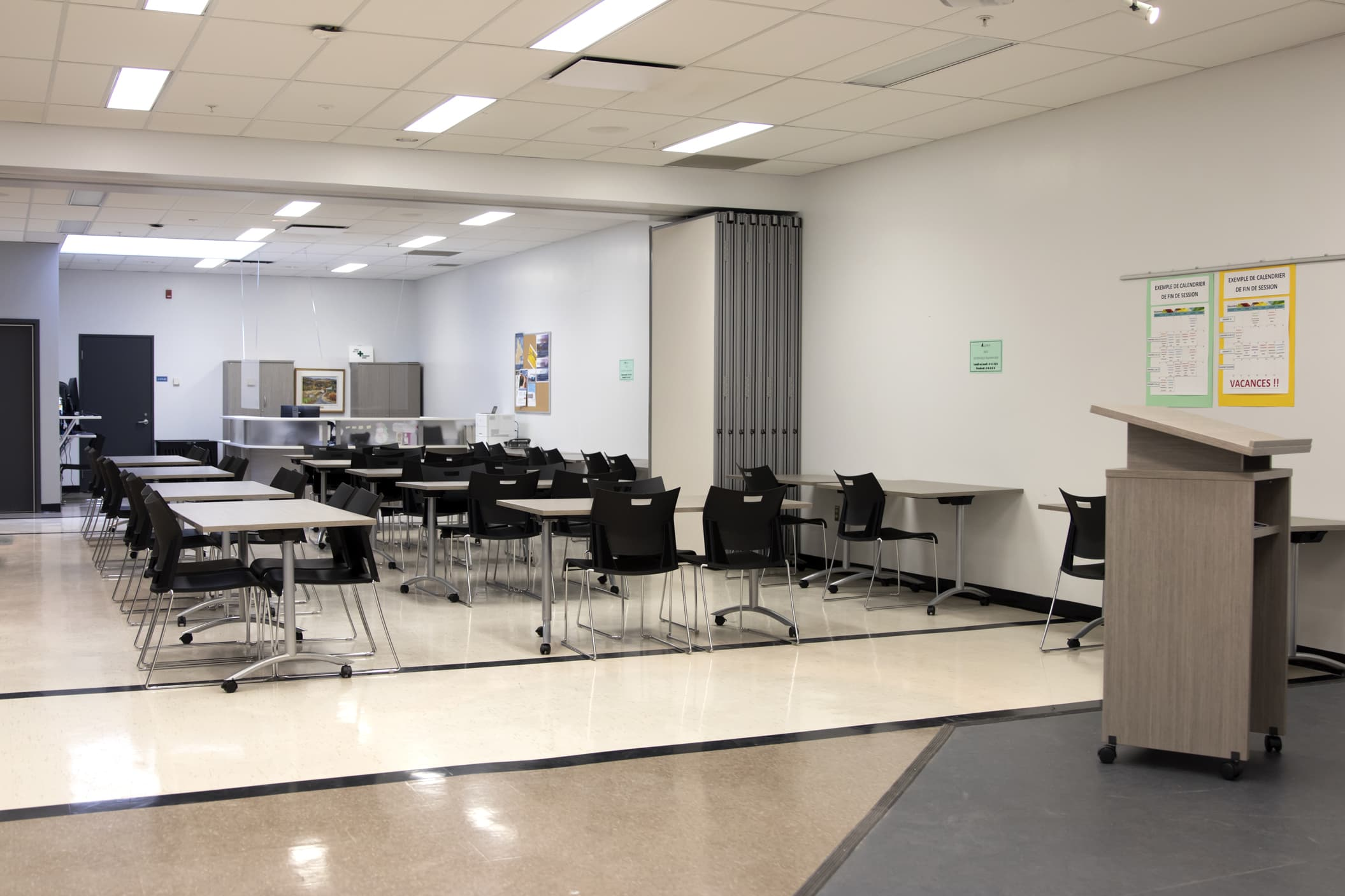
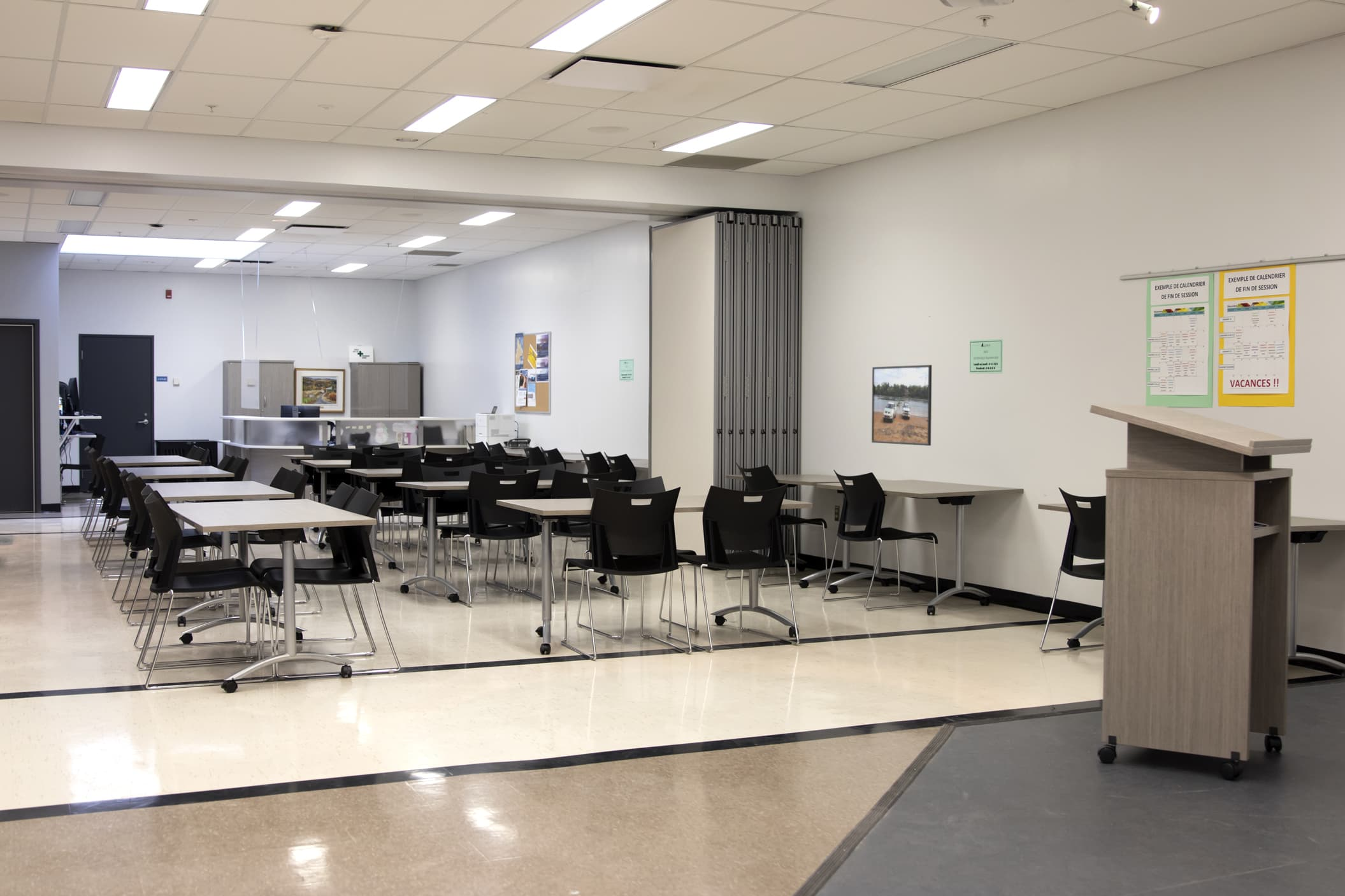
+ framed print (900, 405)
